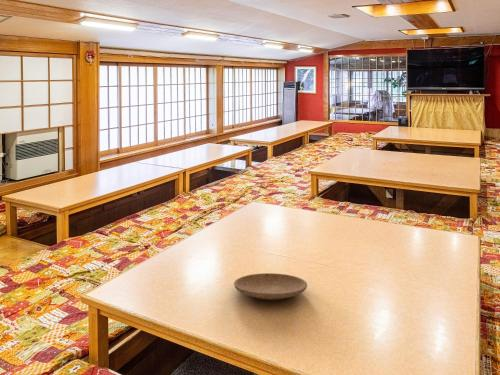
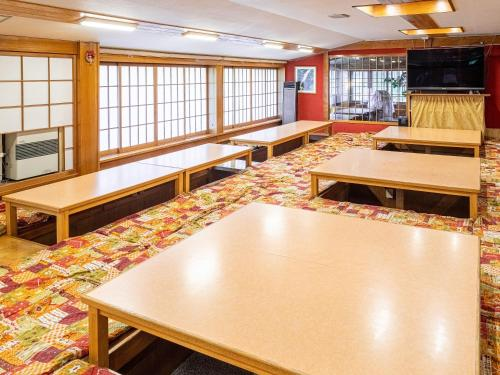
- plate (270, 288)
